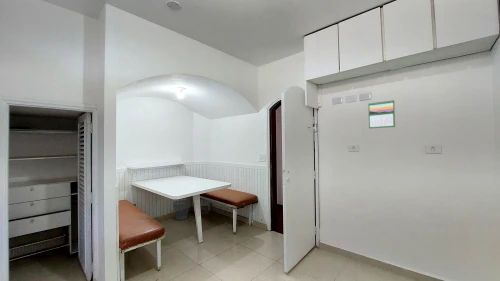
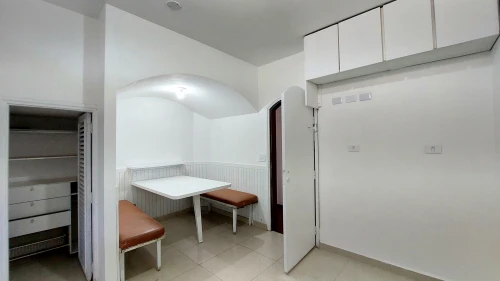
- wastebasket (180, 210)
- calendar (381, 114)
